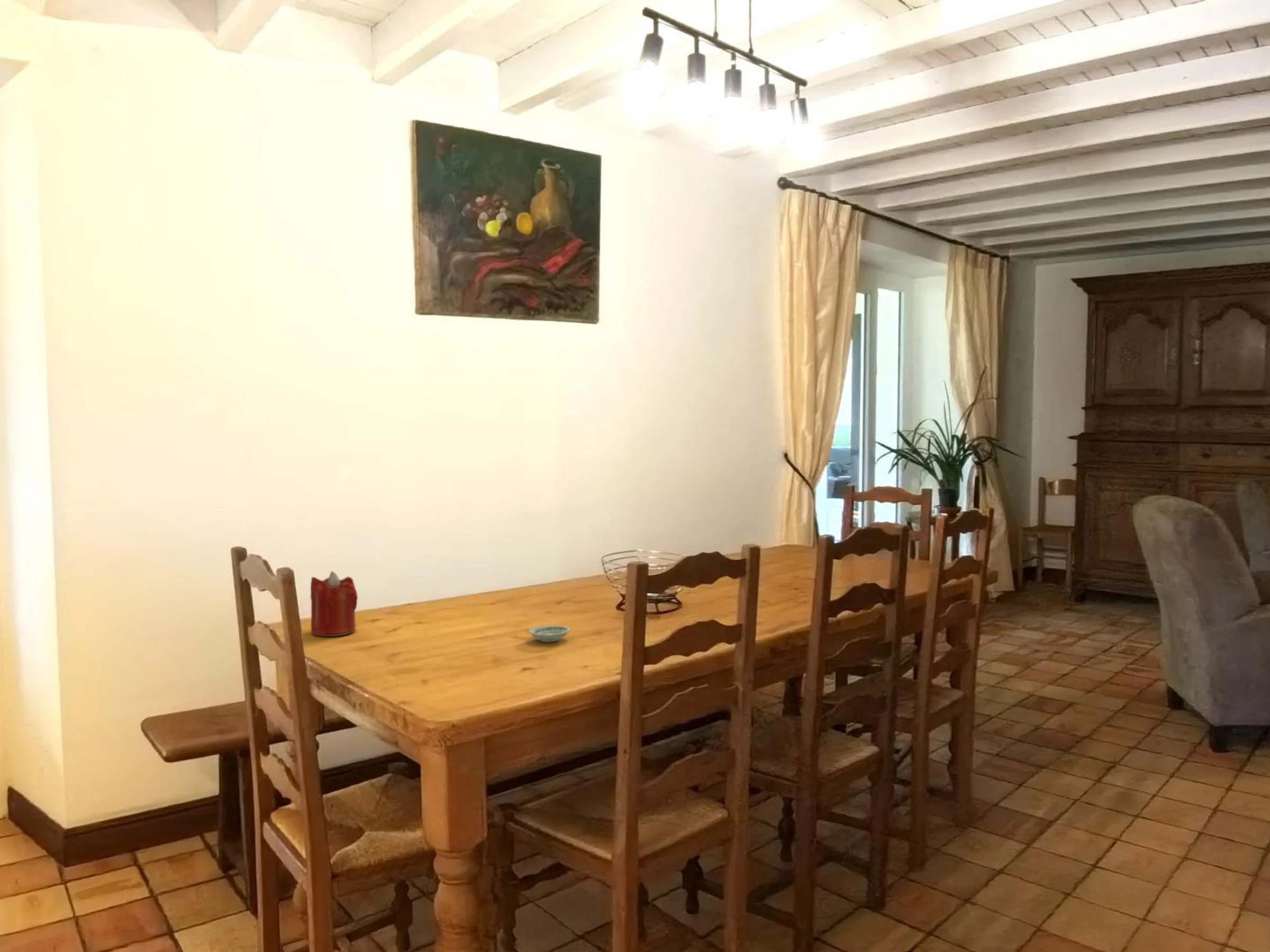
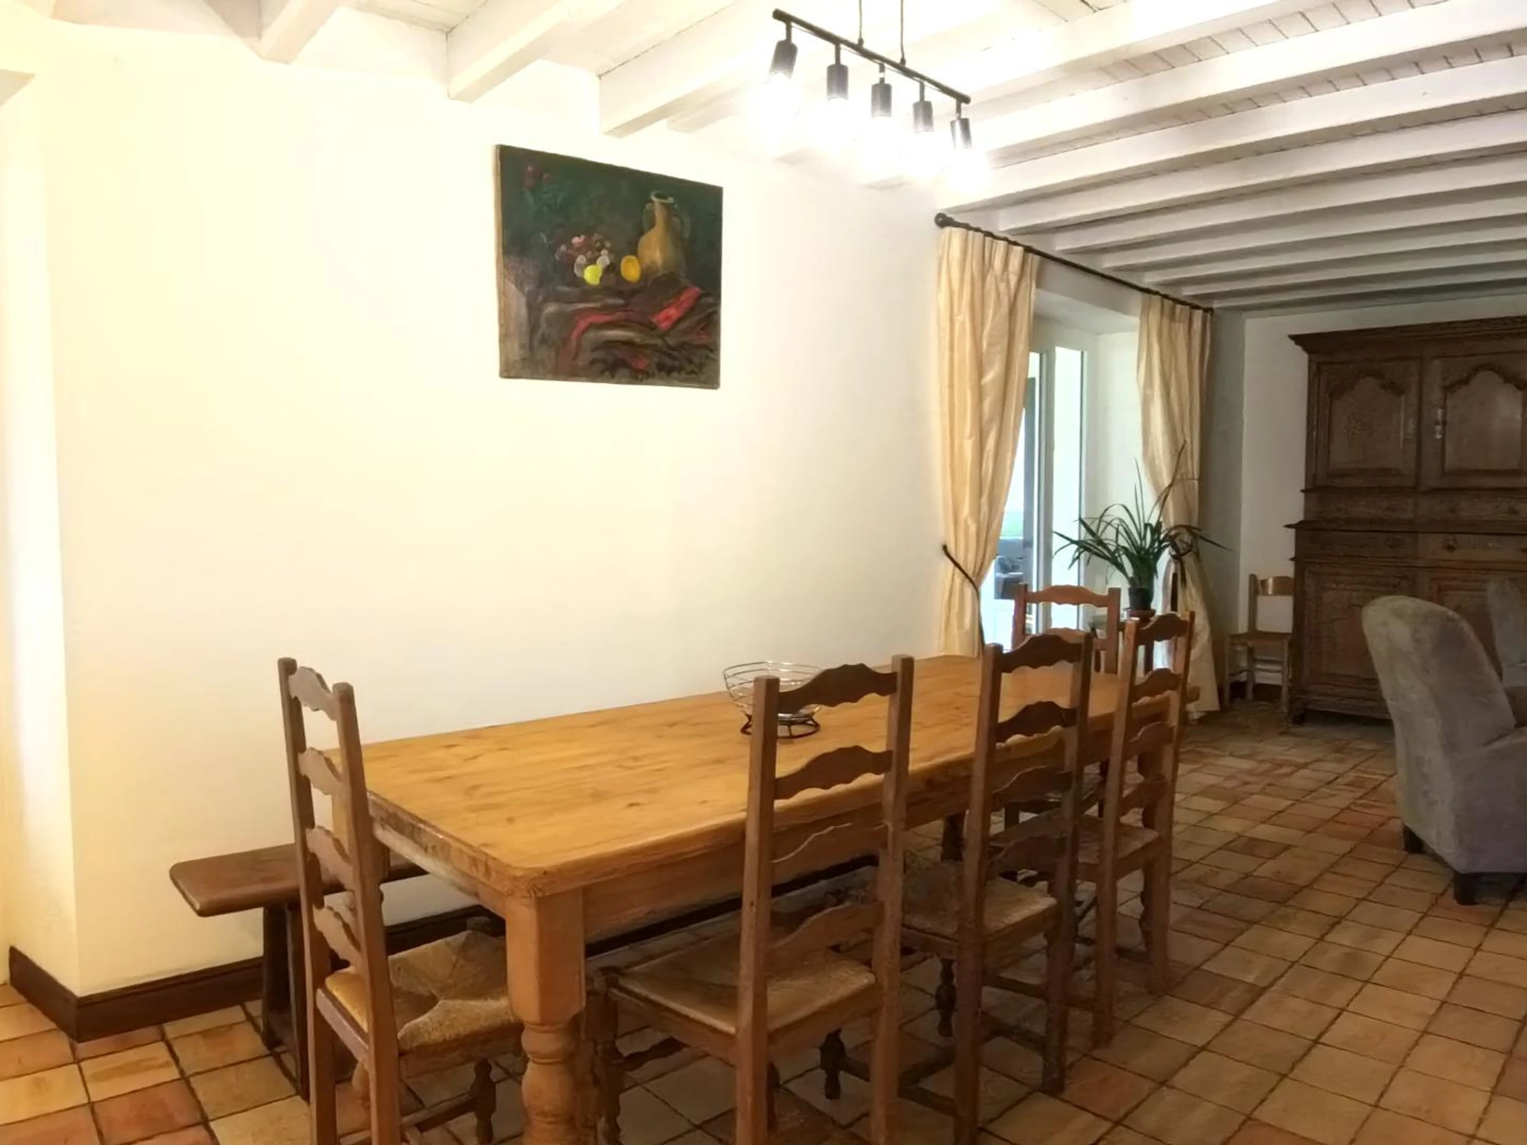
- saucer (549, 634)
- candle (333, 601)
